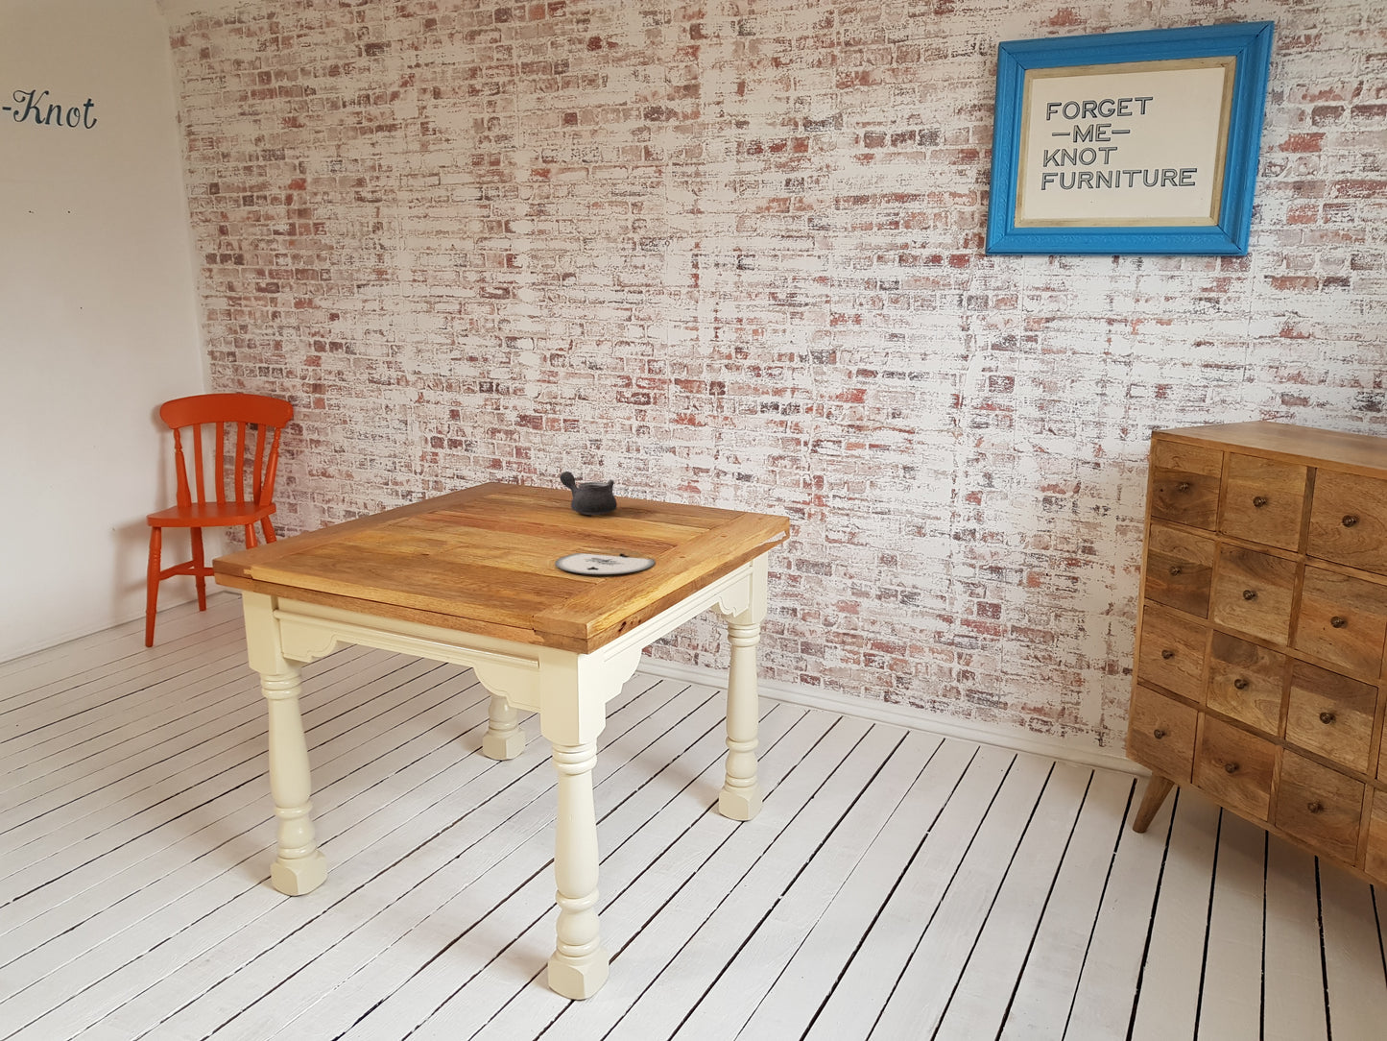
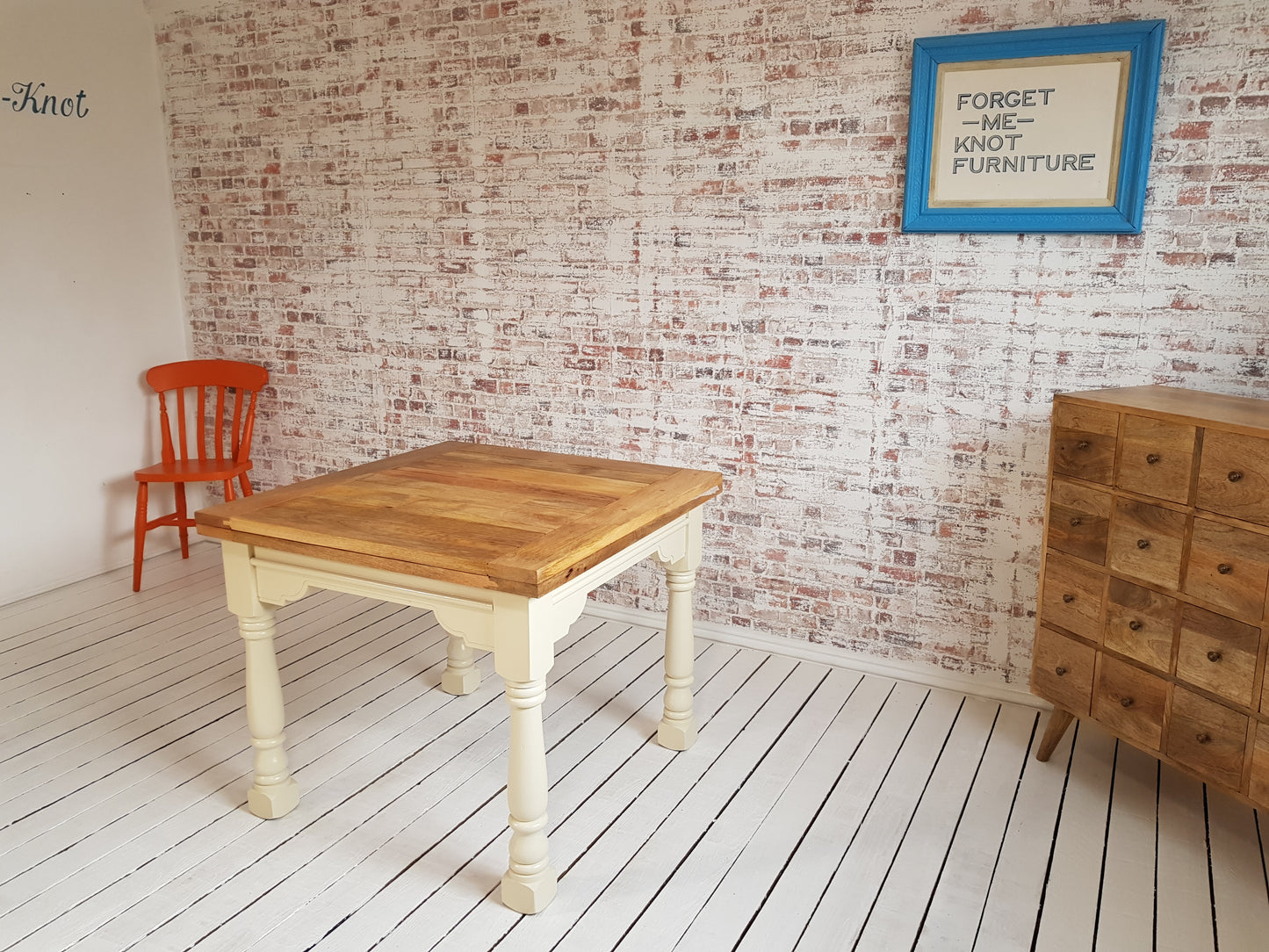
- plate (604, 561)
- teapot (587, 492)
